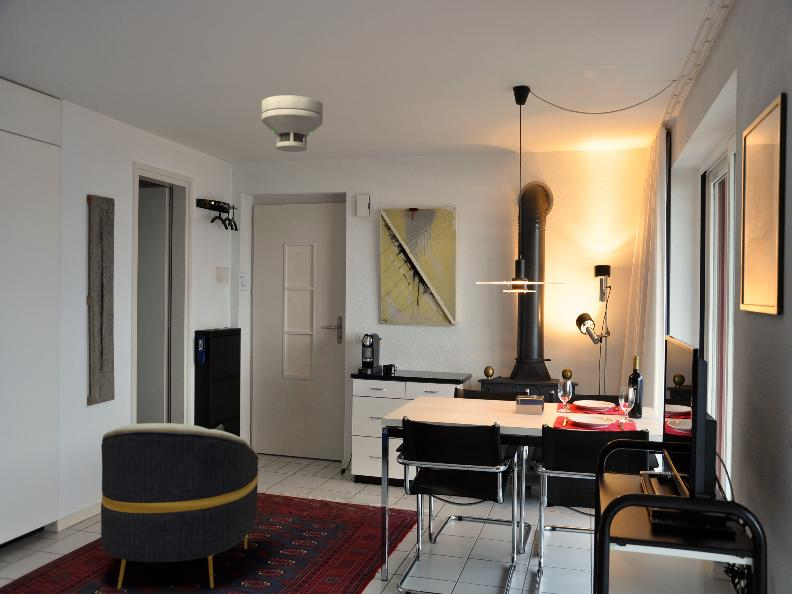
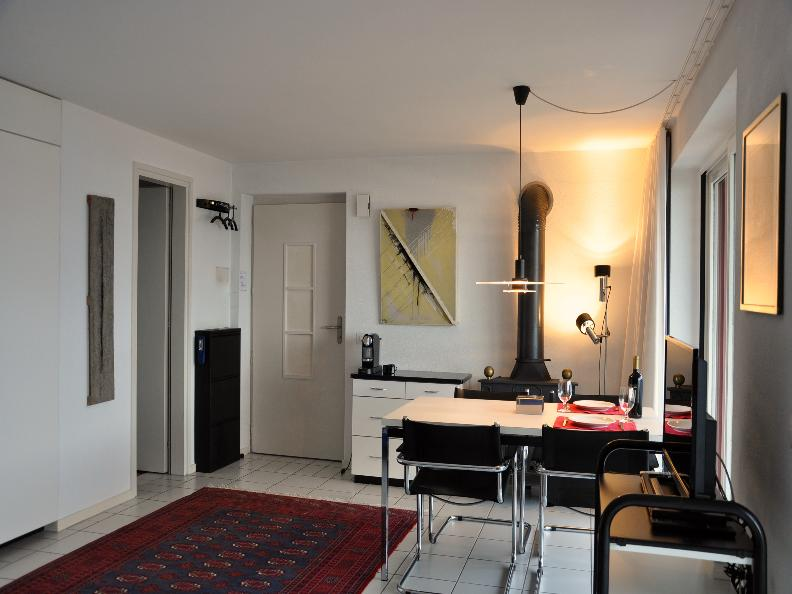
- armchair (177, 491)
- smoke detector (292, 126)
